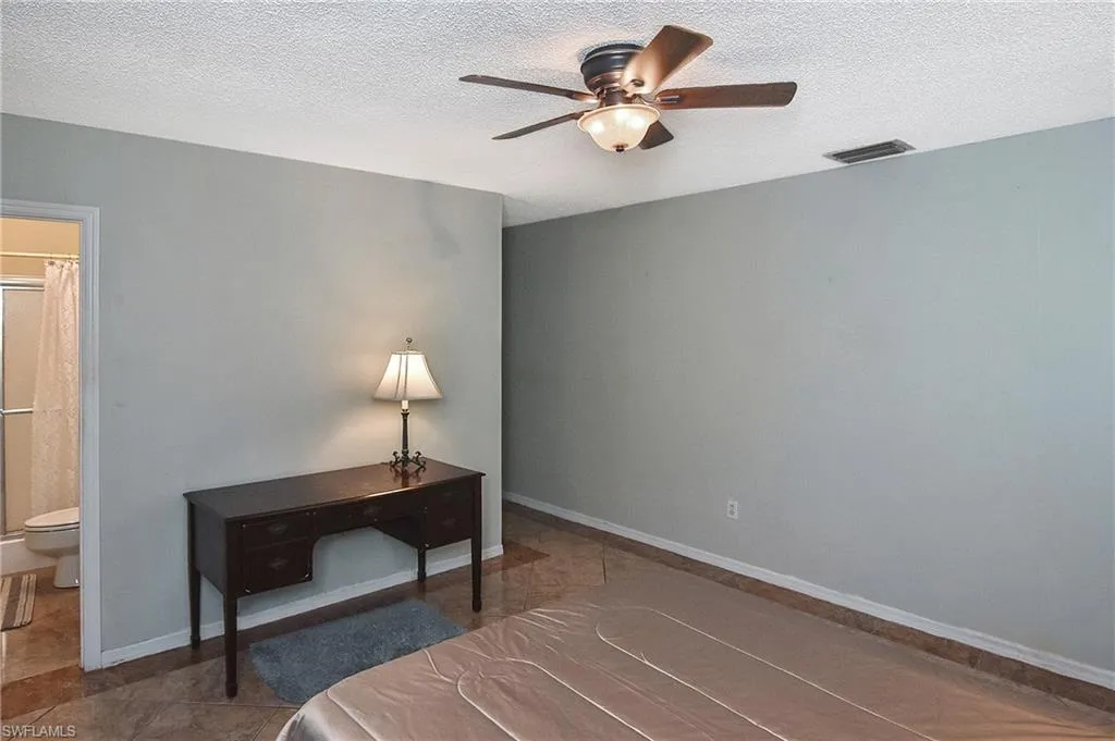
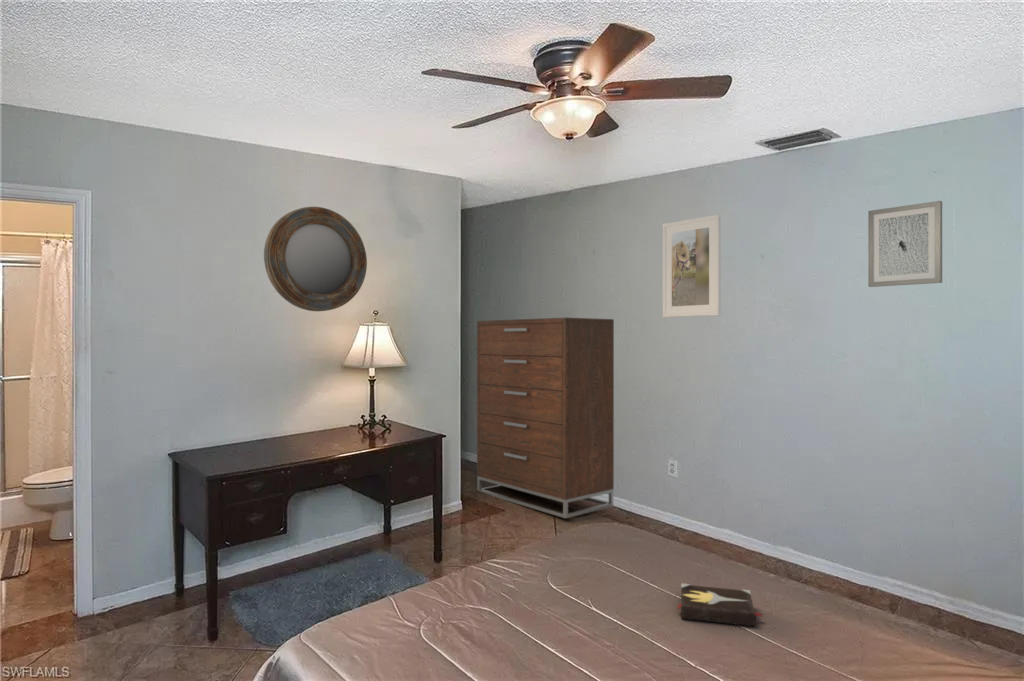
+ home mirror (318, 259)
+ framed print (690, 267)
+ hardback book (716, 603)
+ wall art (904, 245)
+ dresser (541, 409)
